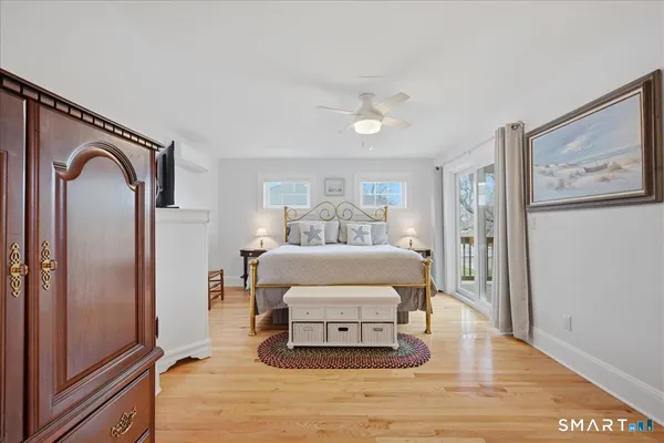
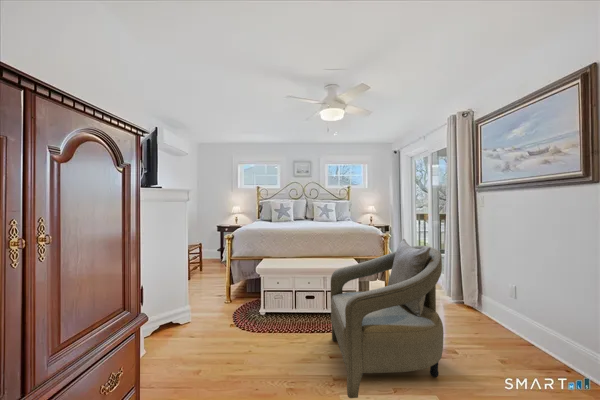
+ armchair (385, 302)
